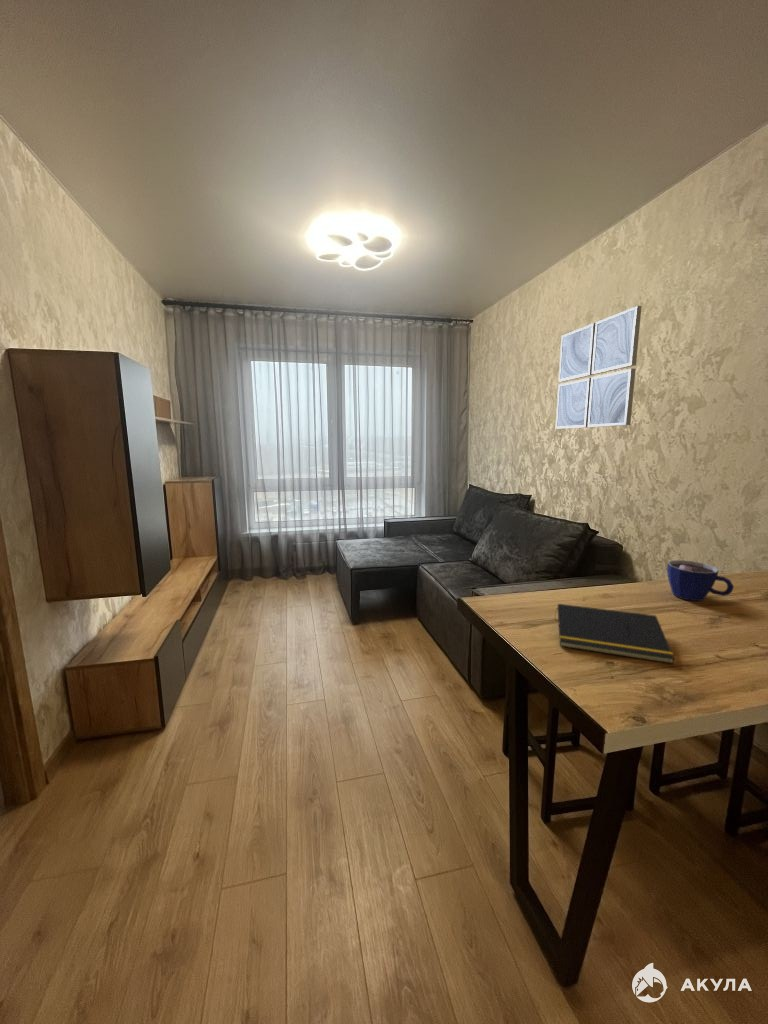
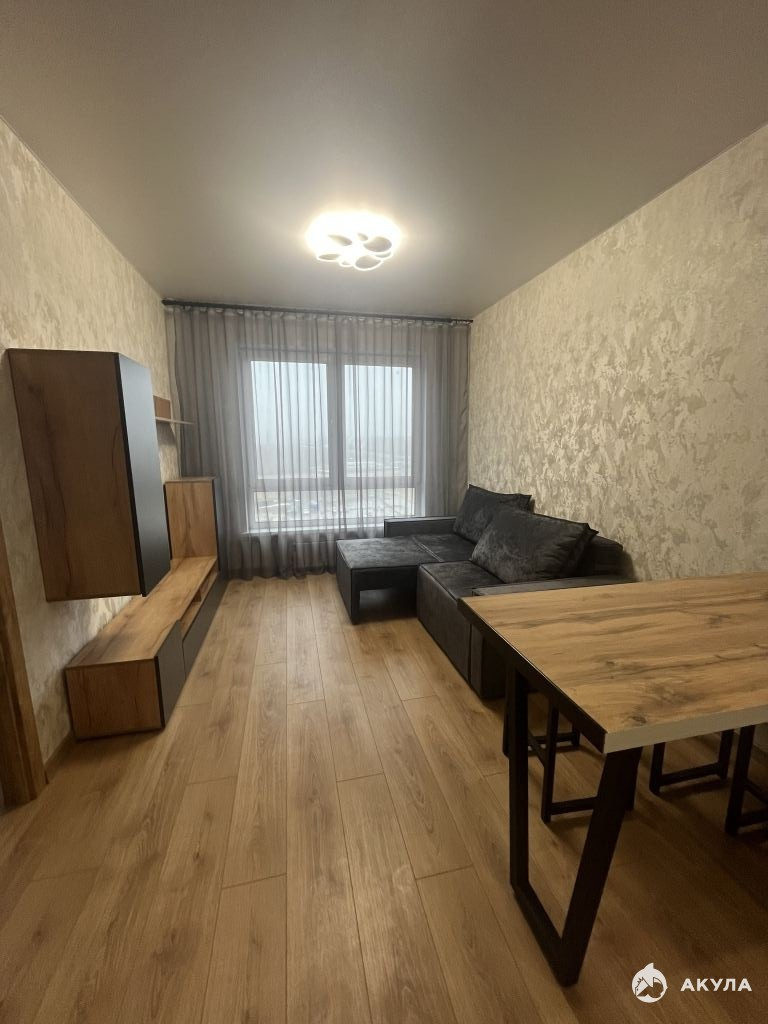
- cup (698, 582)
- notepad (609, 630)
- wall art (592, 377)
